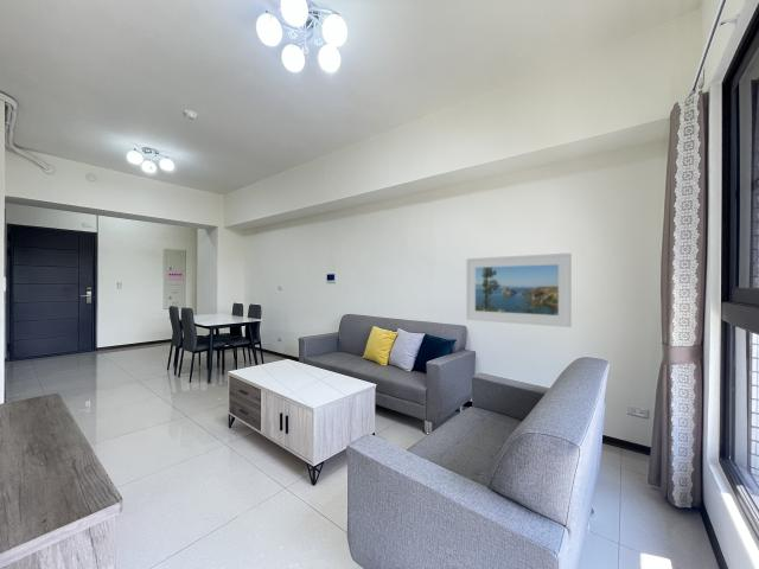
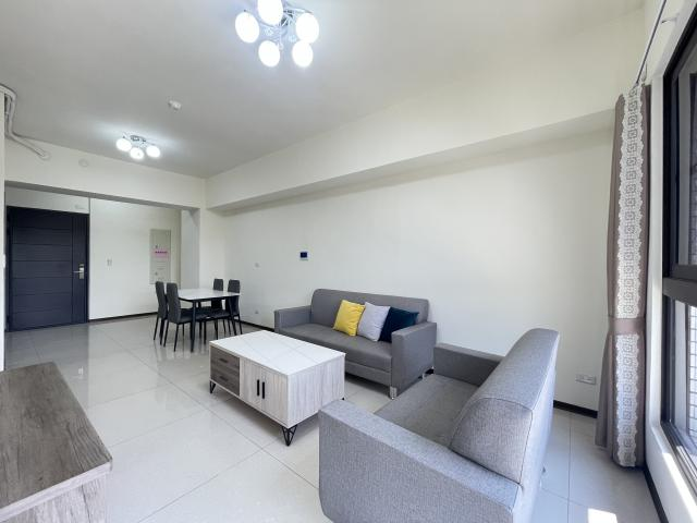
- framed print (514, 289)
